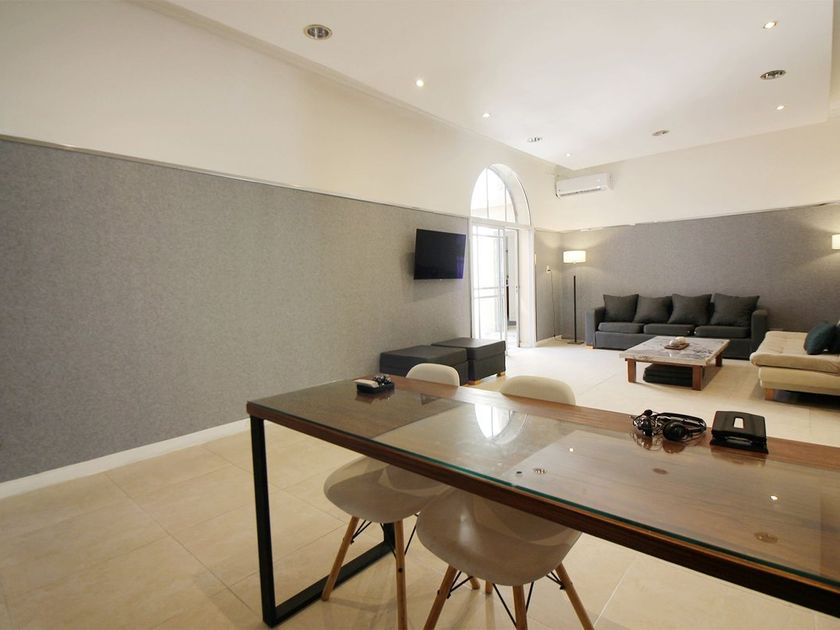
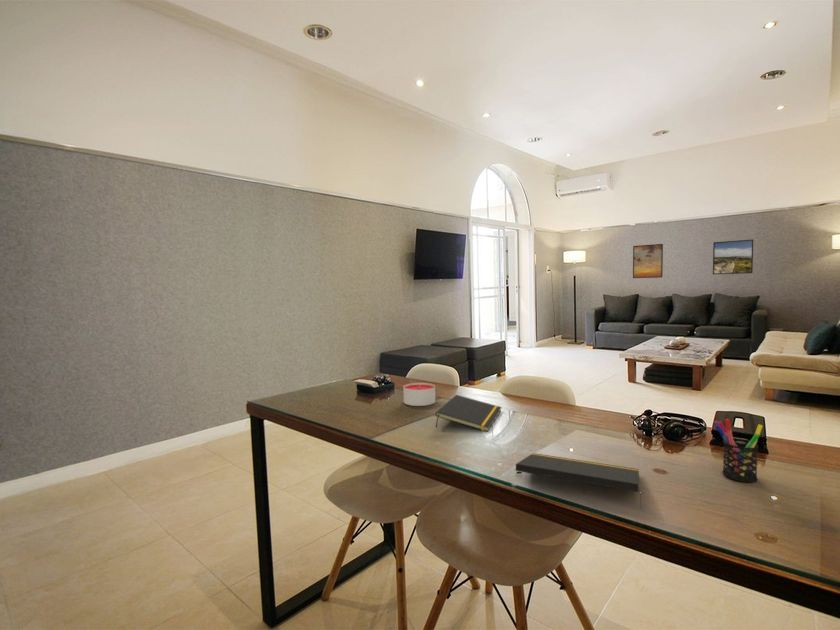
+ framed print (647, 261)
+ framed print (732, 257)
+ candle (419, 393)
+ pen holder (741, 448)
+ notepad (470, 411)
+ notepad (578, 469)
